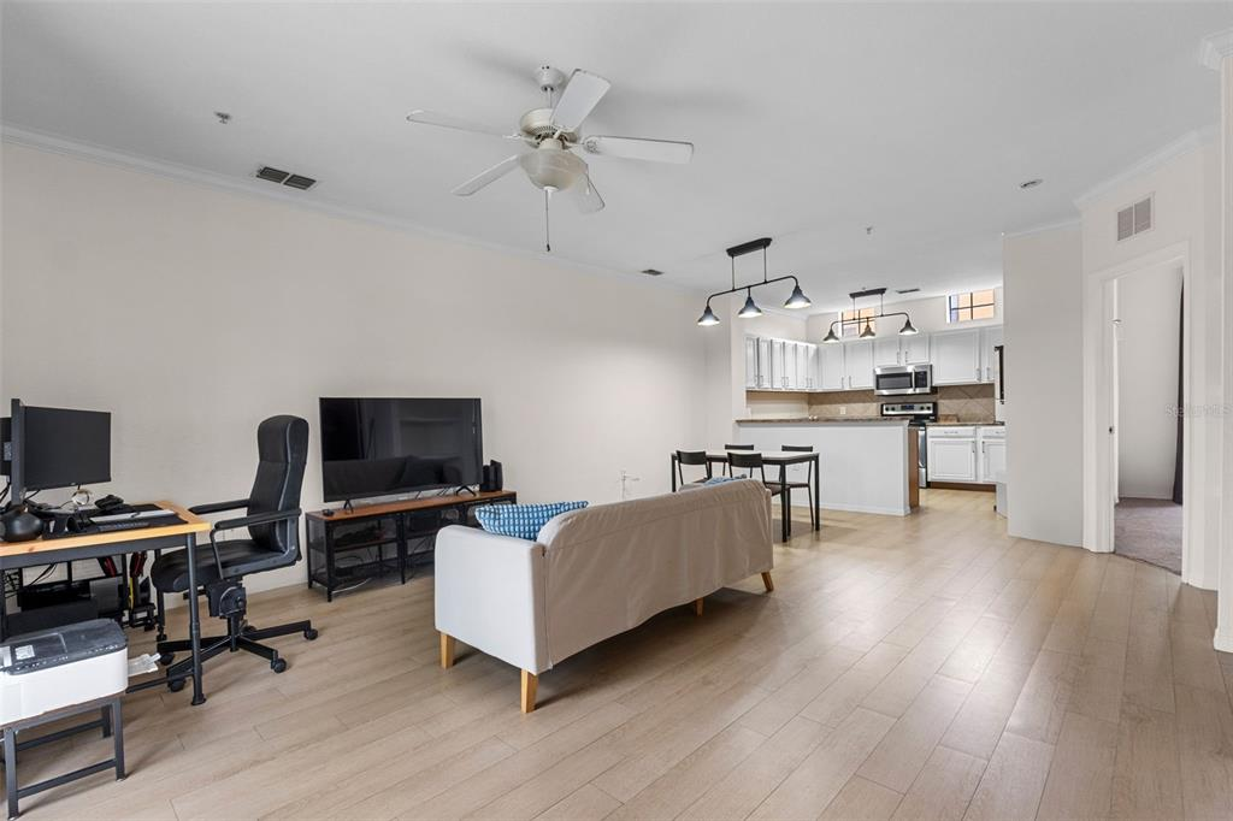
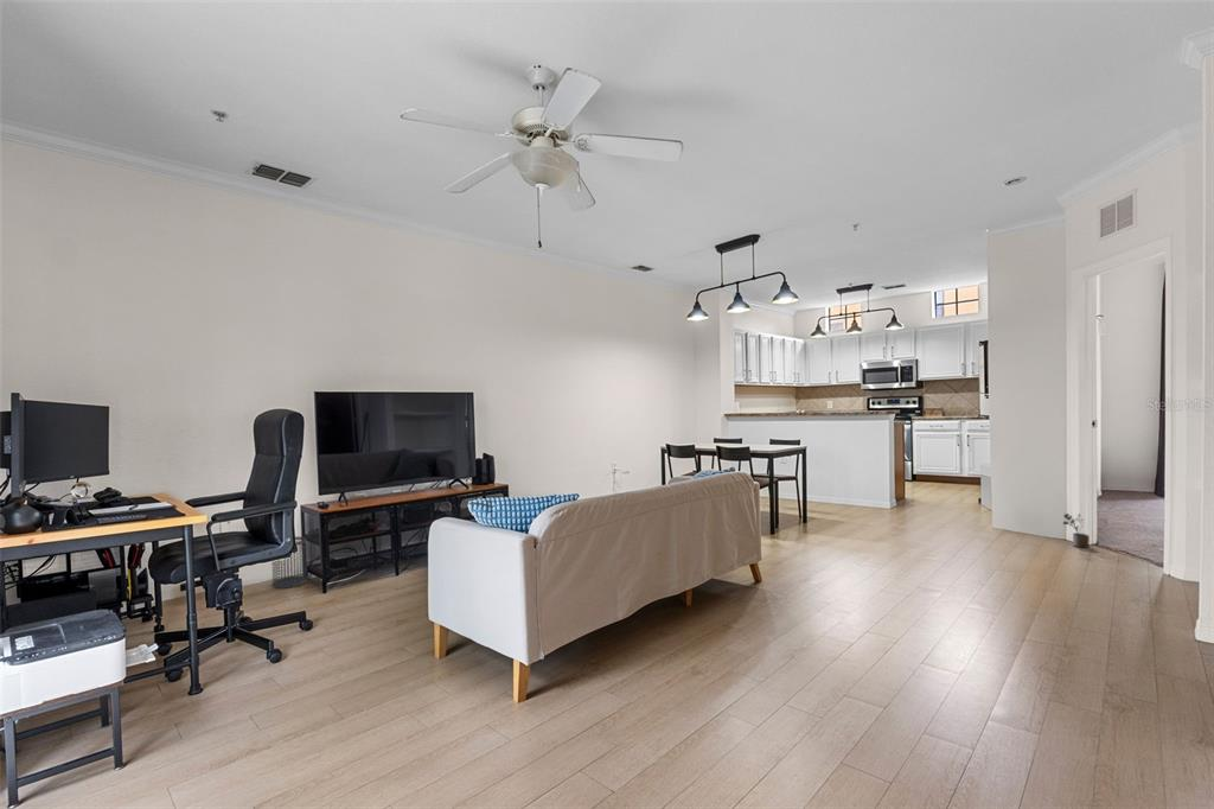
+ wastebasket (288, 562)
+ potted plant (1075, 529)
